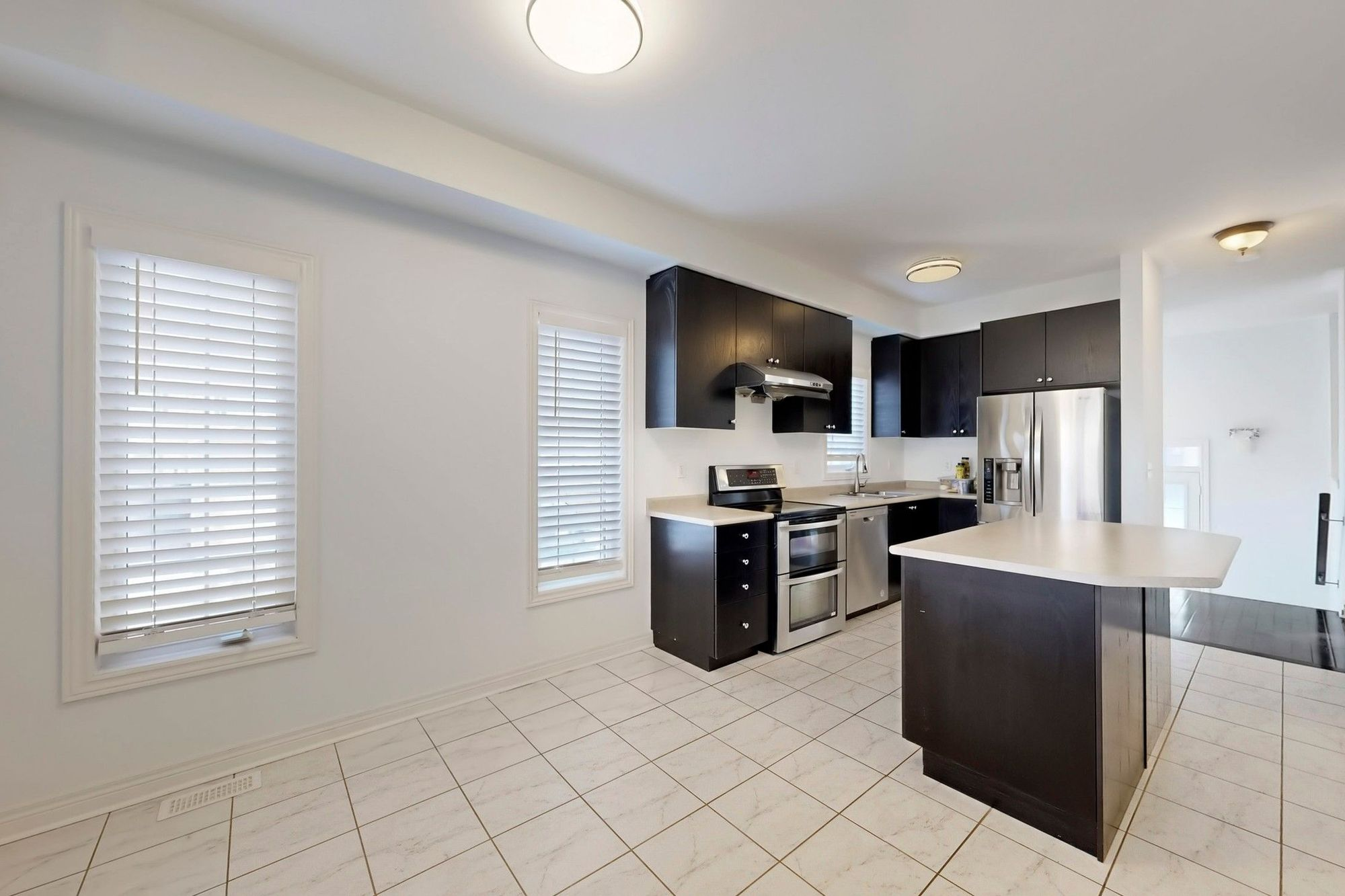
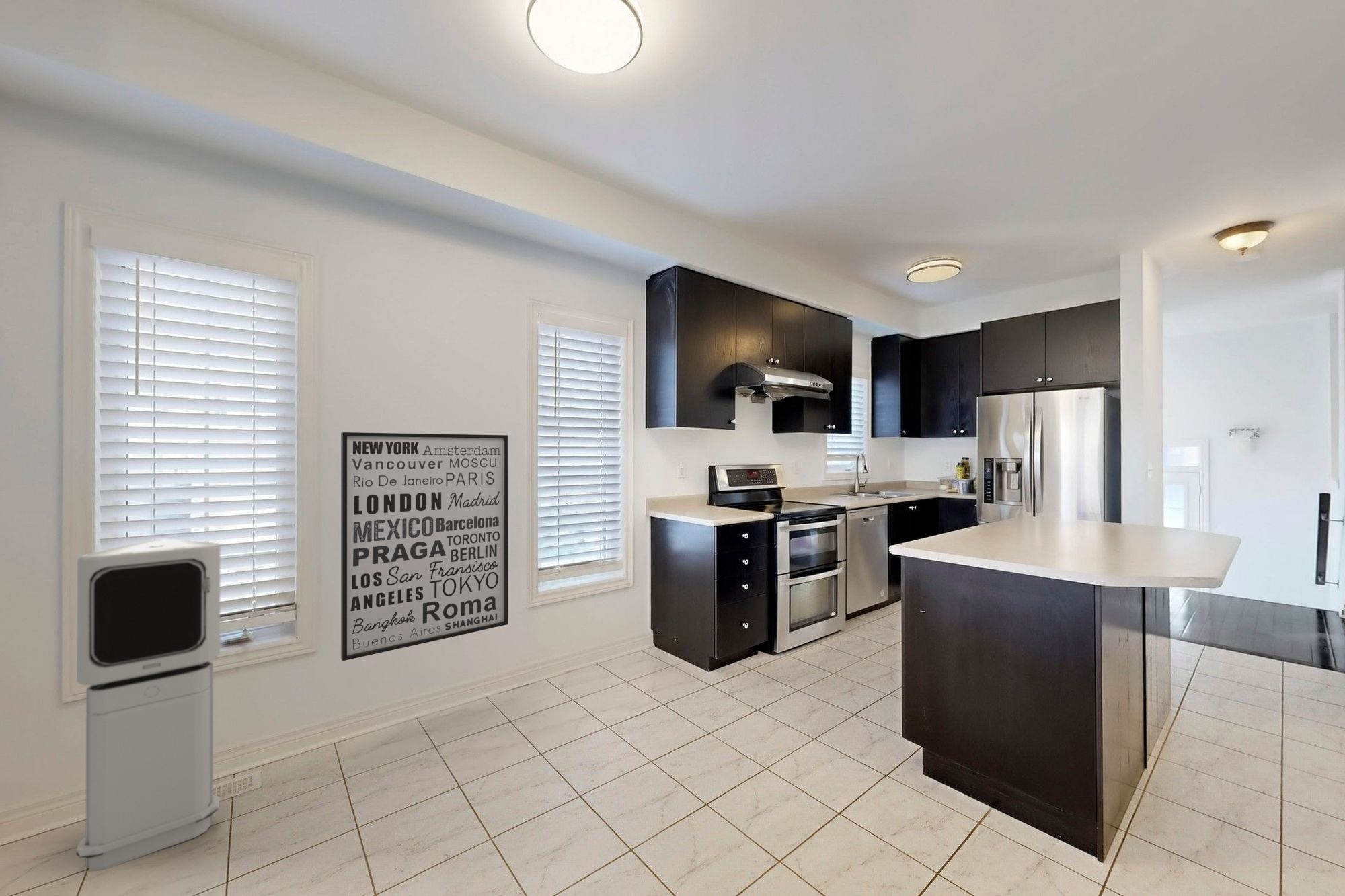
+ air purifier (155, 686)
+ wall art (432, 536)
